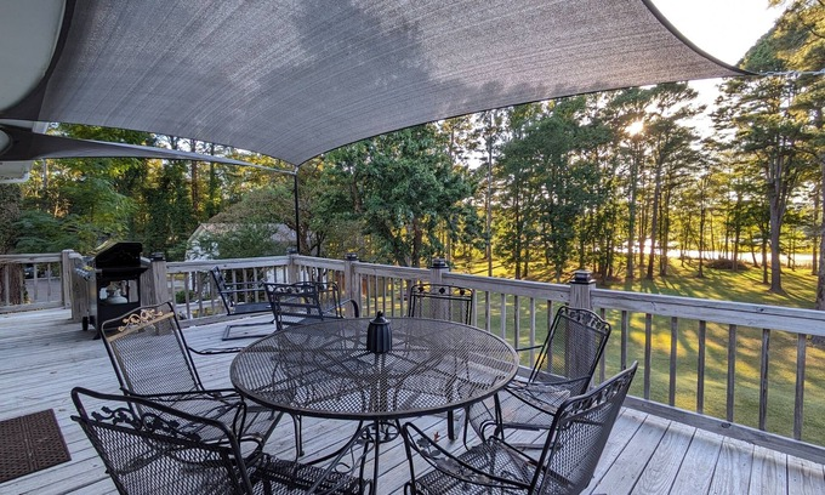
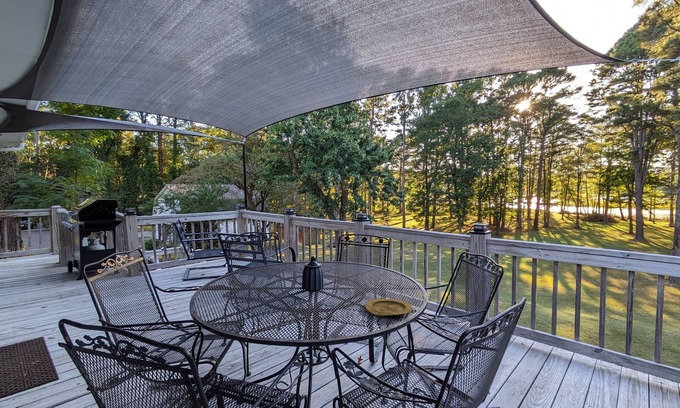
+ plate (388, 307)
